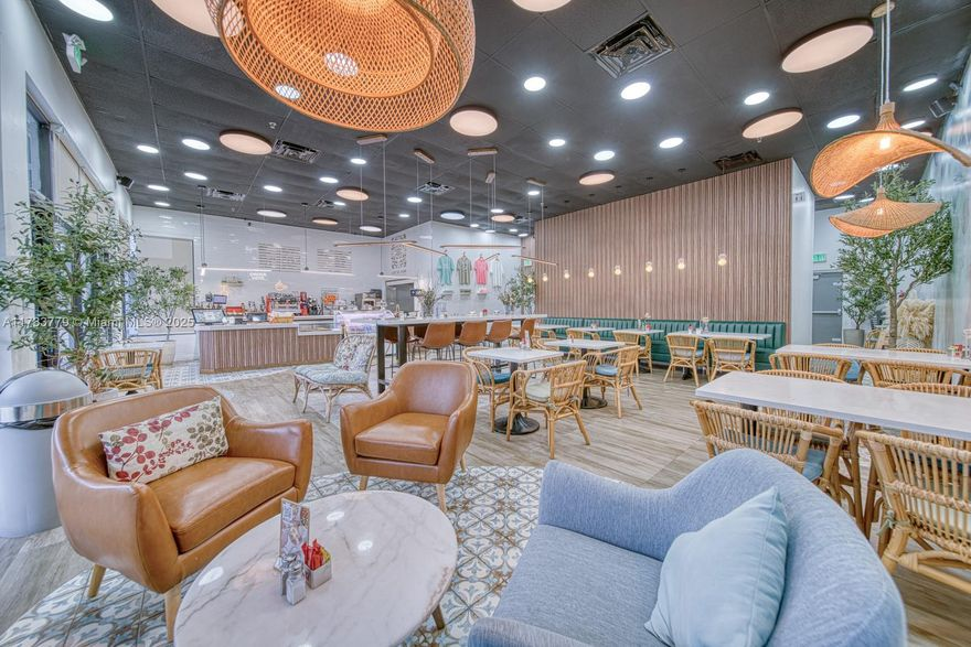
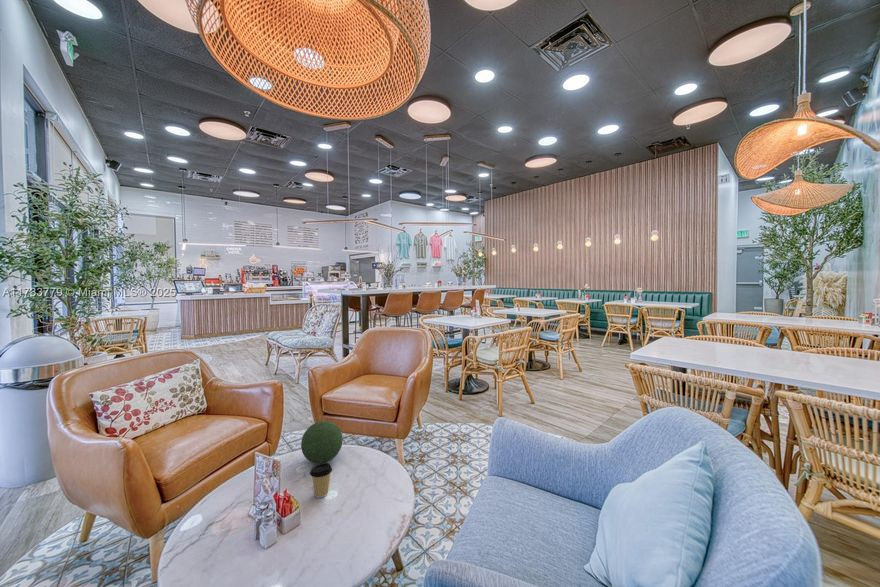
+ coffee cup (321, 480)
+ decorative orb (322, 441)
